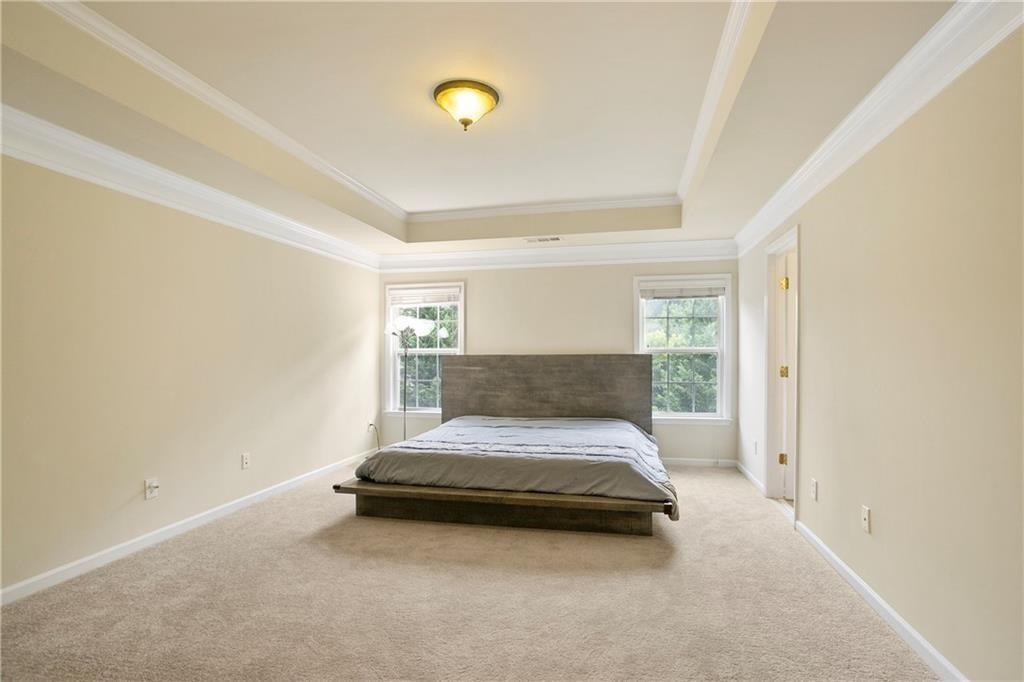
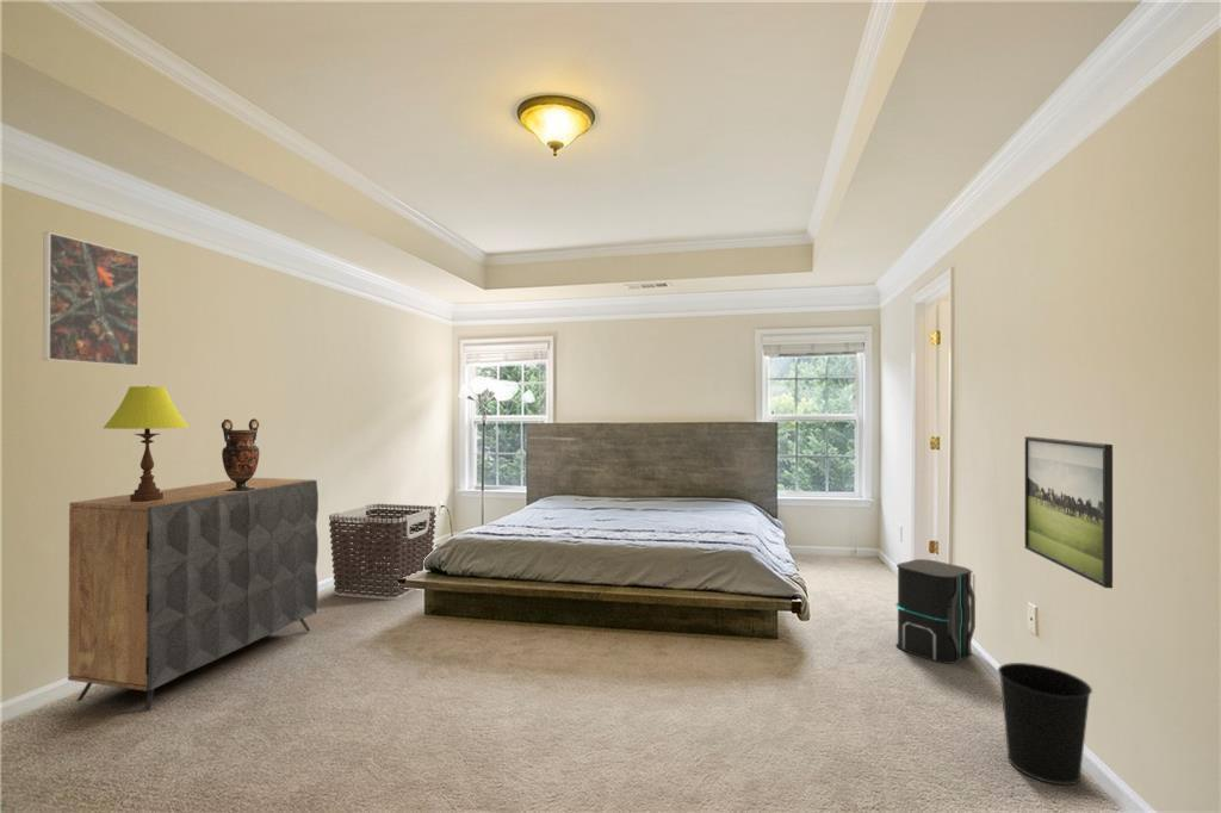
+ dresser (210, 575)
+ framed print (1062, 502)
+ clothes hamper (384, 548)
+ wastebasket (1042, 722)
+ speaker (934, 608)
+ table lamp (147, 442)
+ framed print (94, 303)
+ vase (241, 453)
